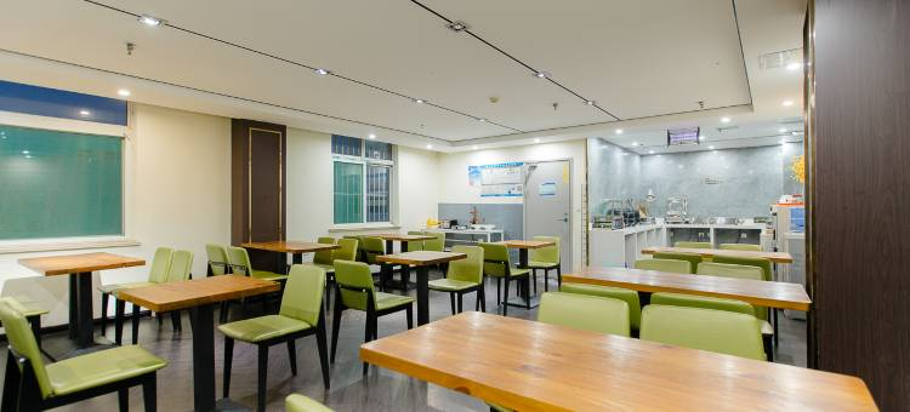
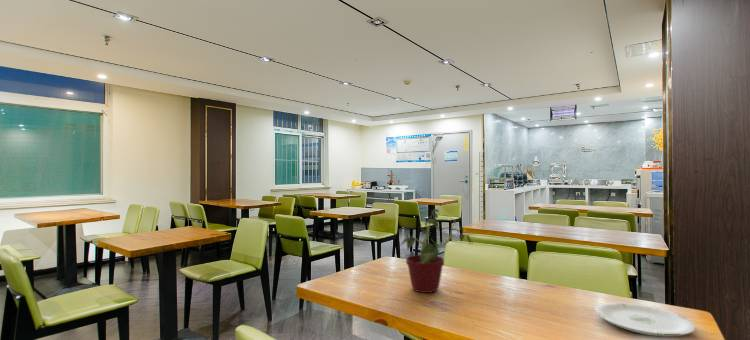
+ plate (642, 320)
+ potted plant (438, 250)
